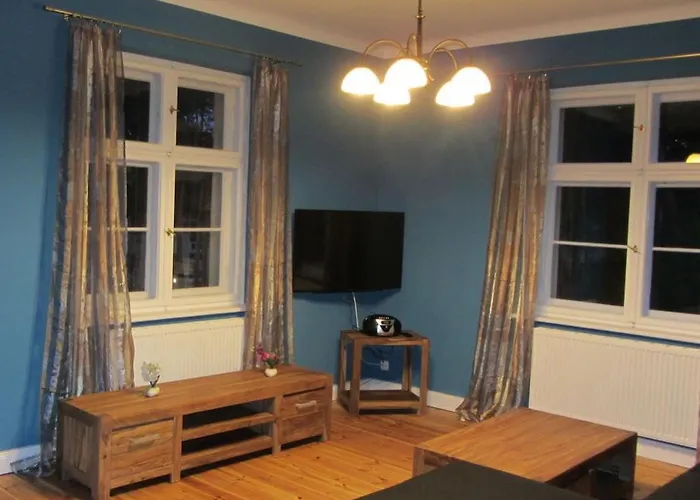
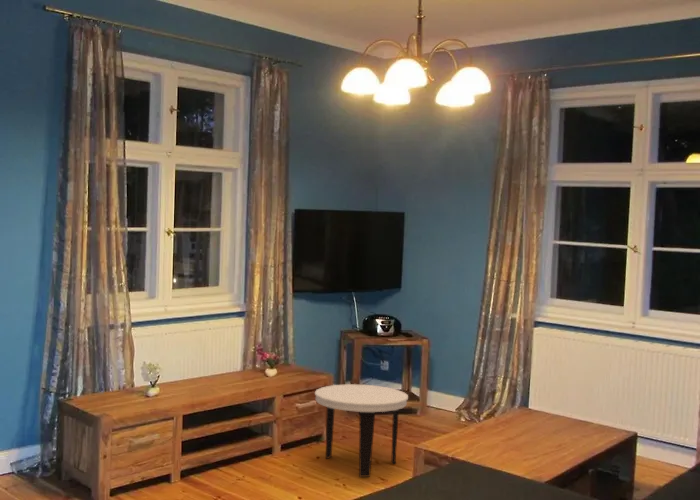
+ side table (360, 429)
